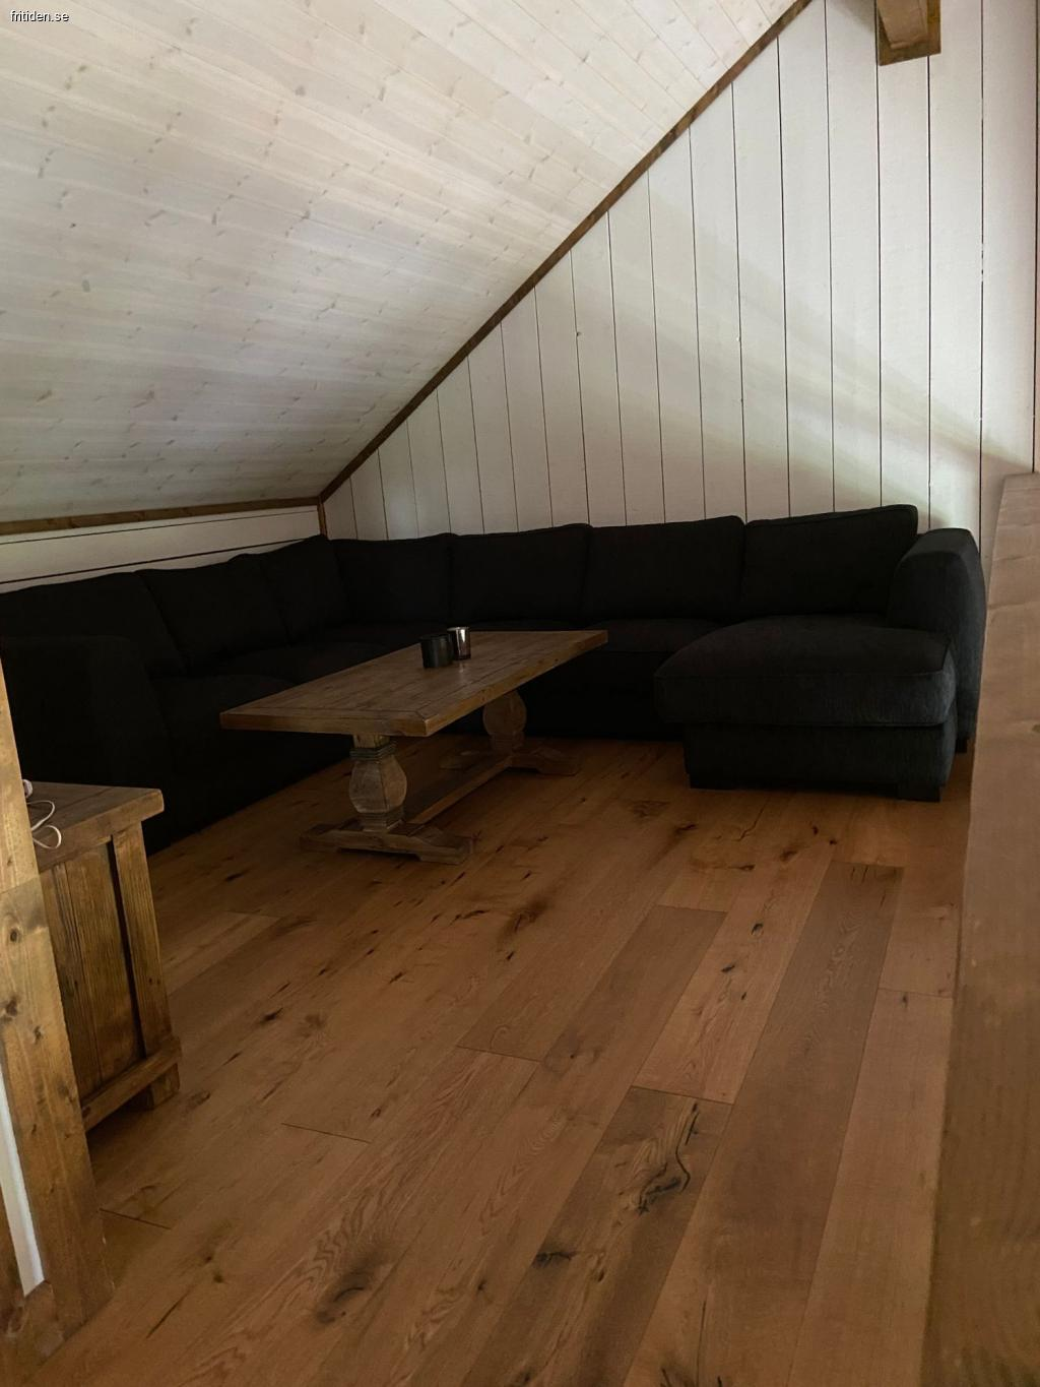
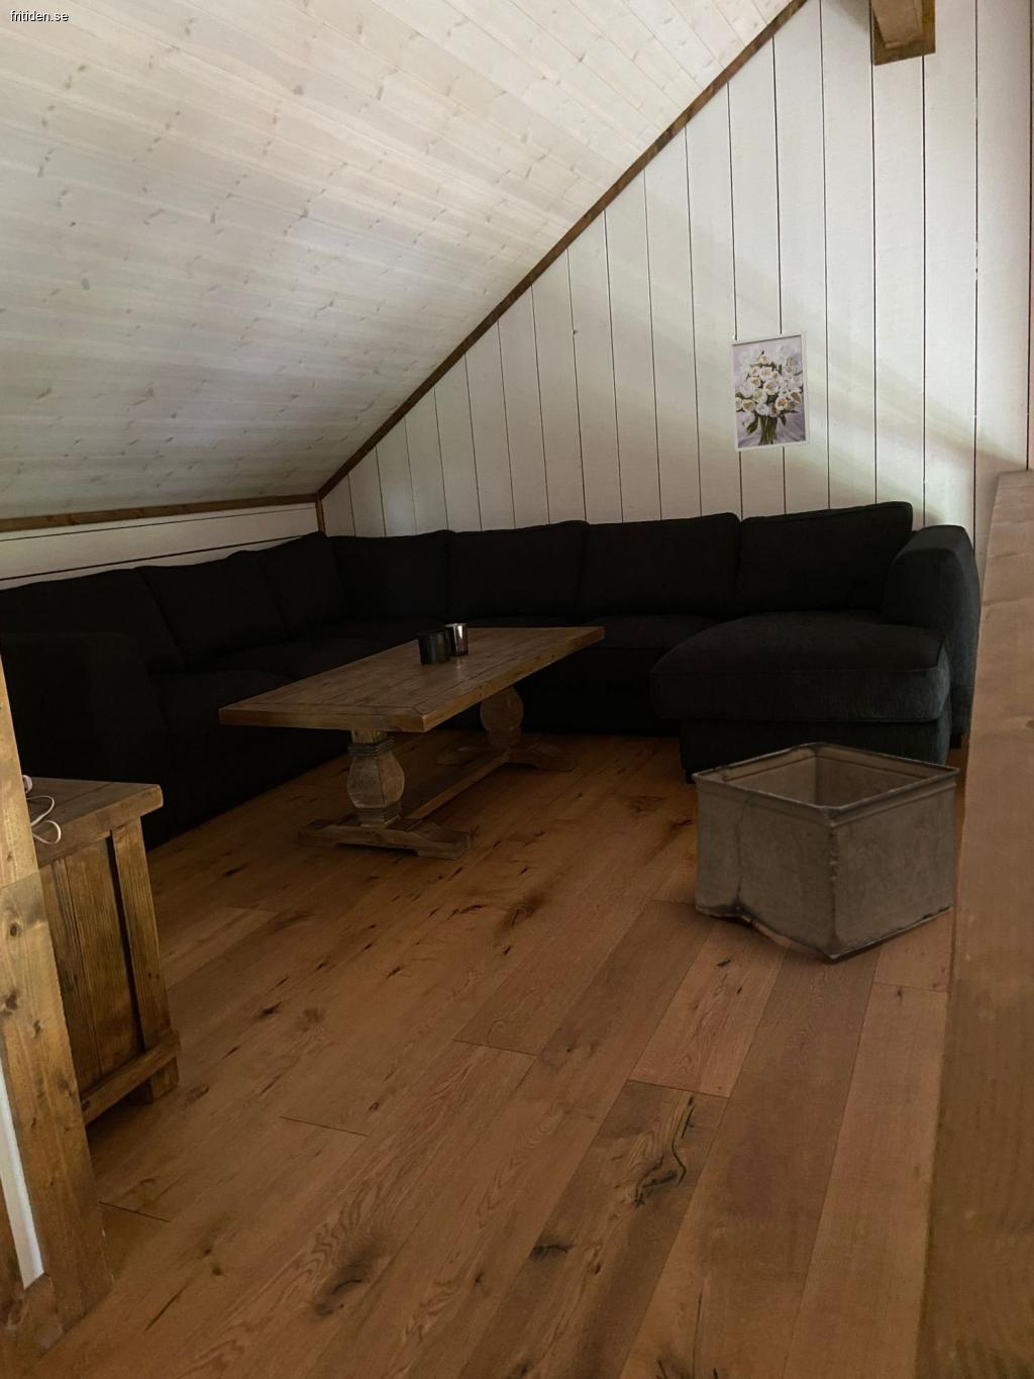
+ storage bin (821, 840)
+ wall art (768, 392)
